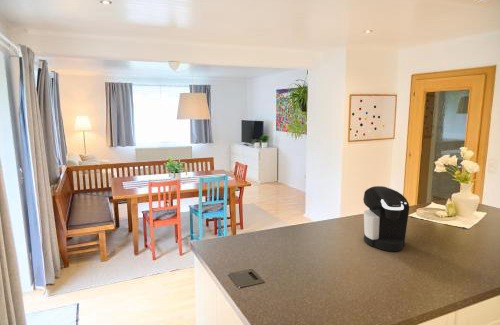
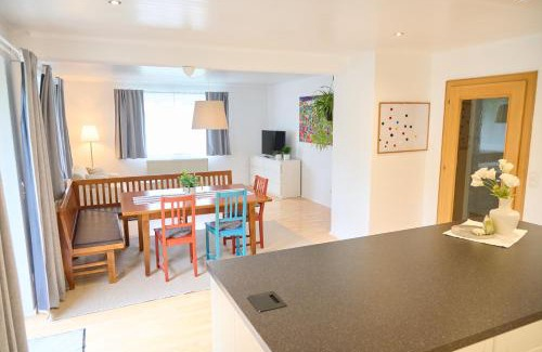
- coffee maker (385, 216)
